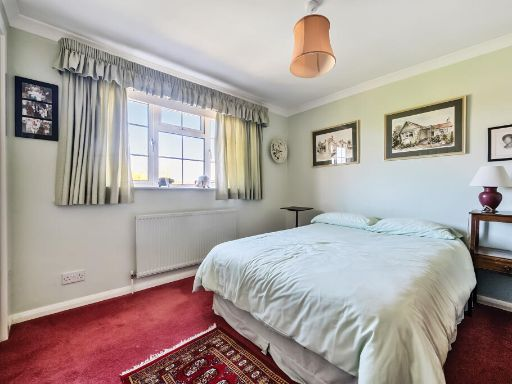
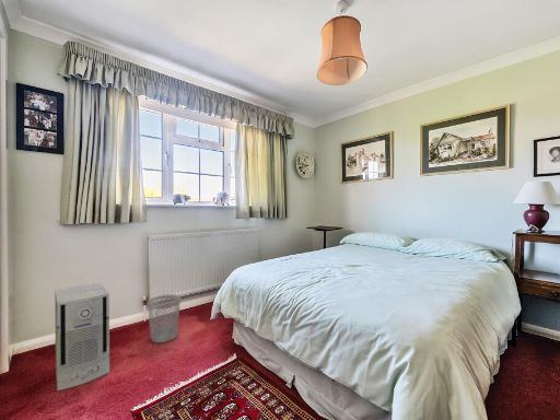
+ air purifier (81, 330)
+ wastebasket (164, 318)
